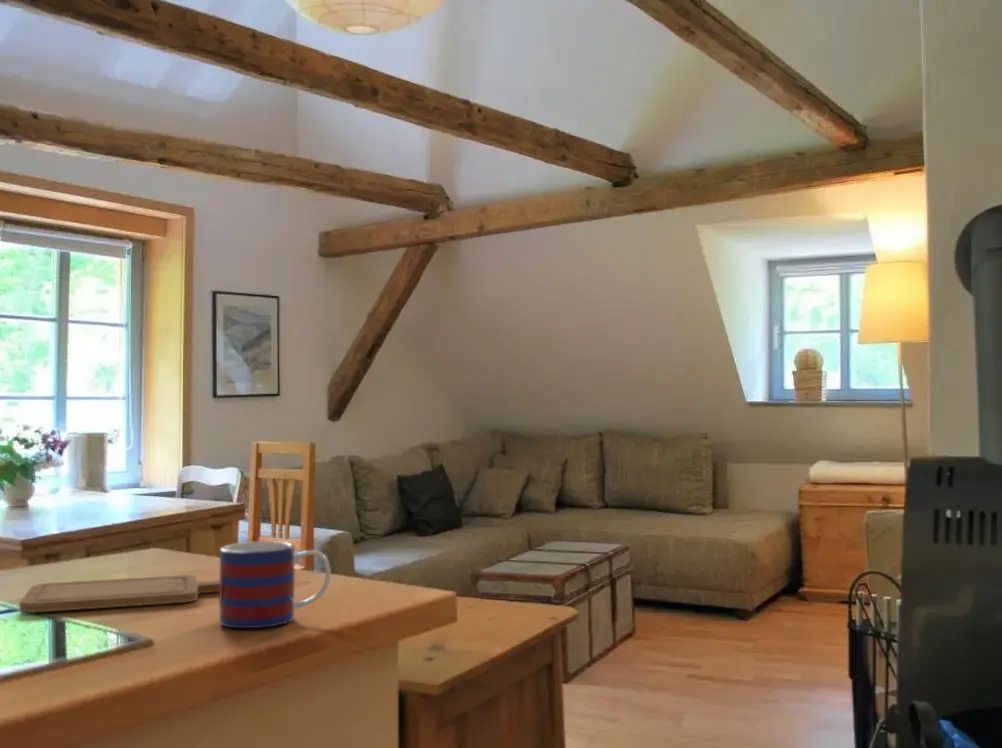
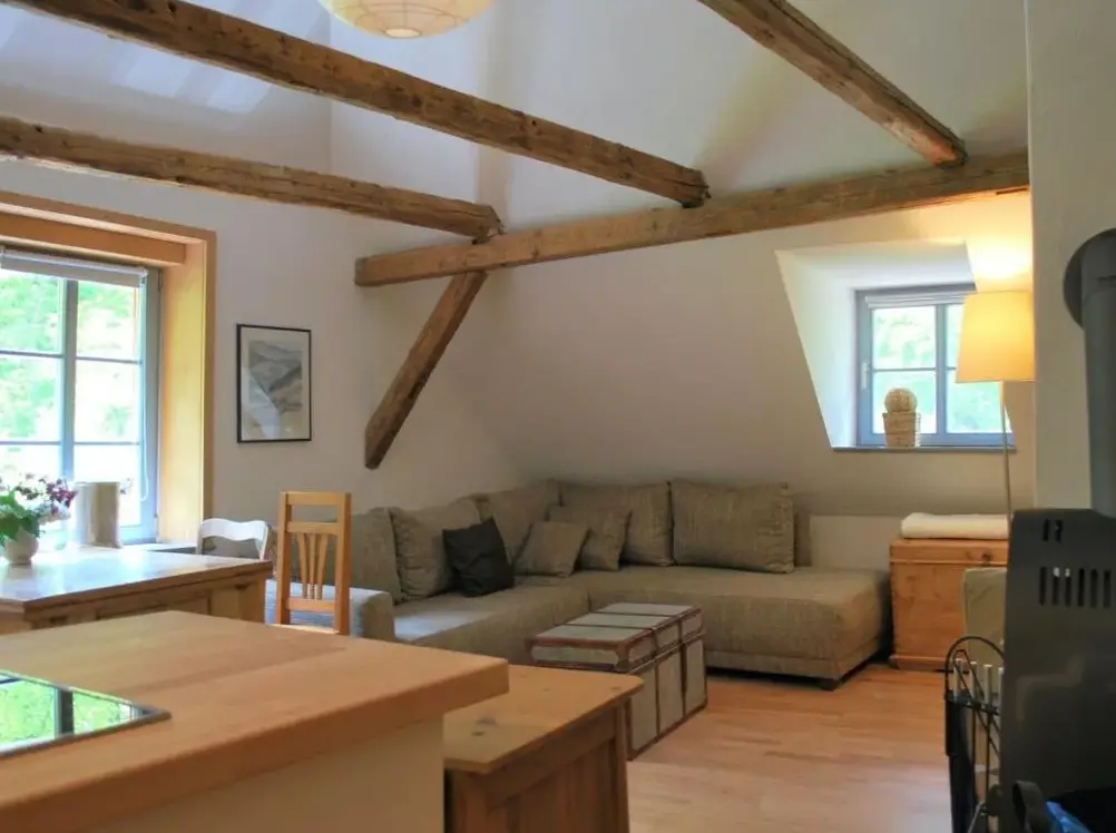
- chopping board (135, 591)
- mug (275, 582)
